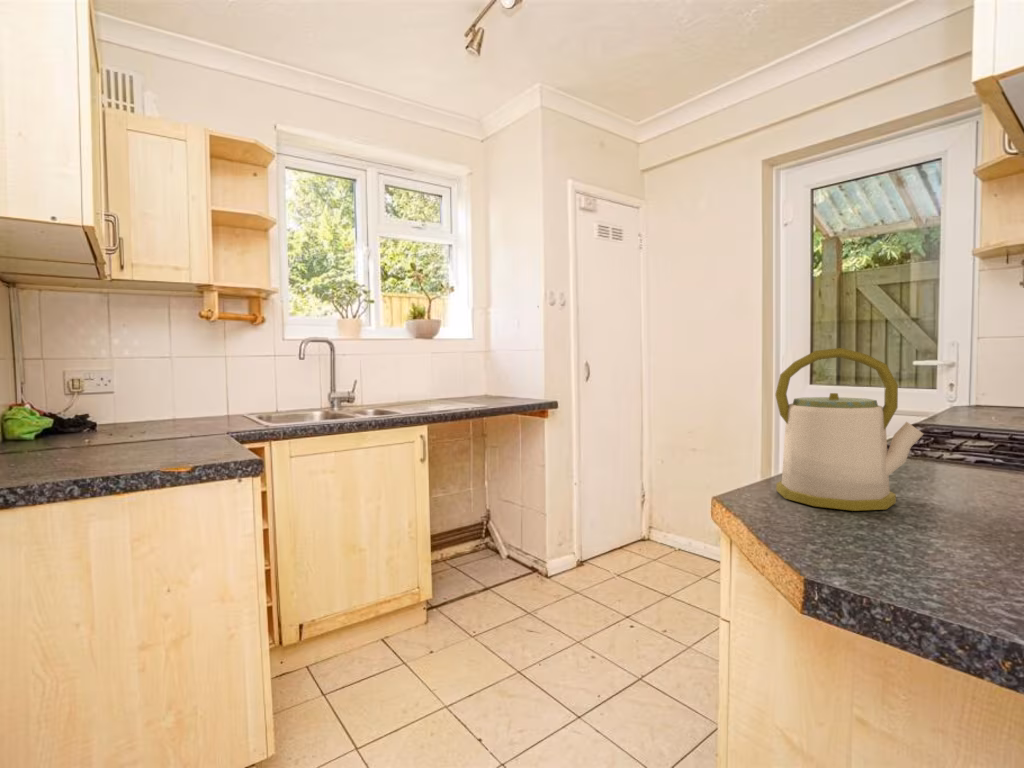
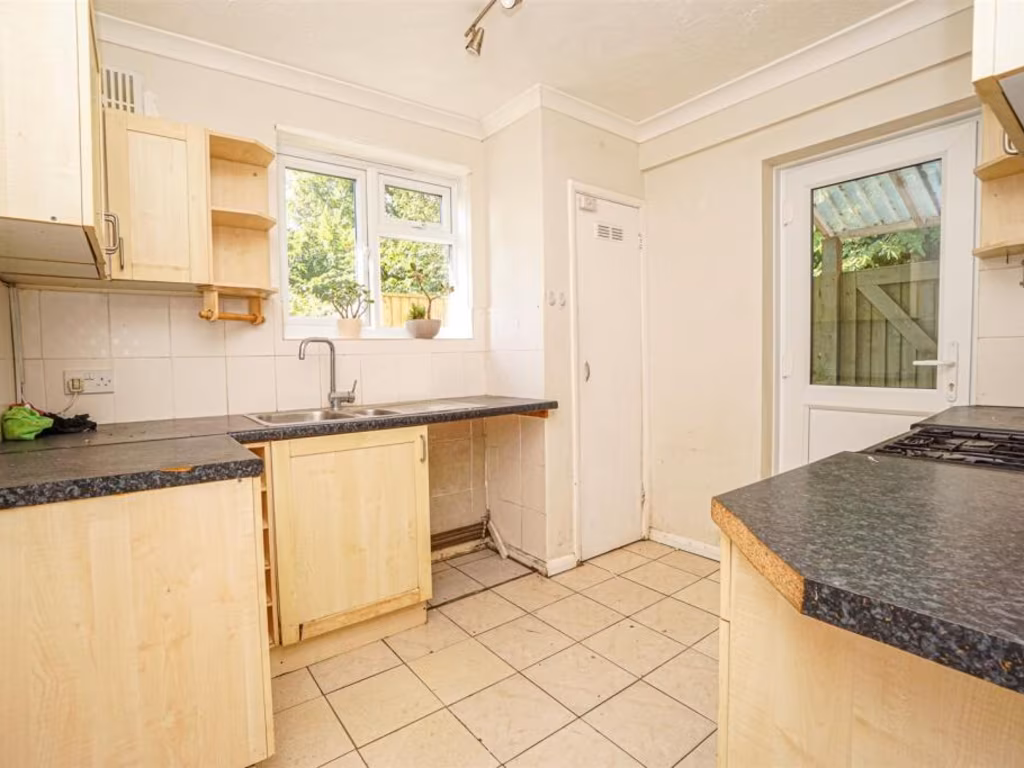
- kettle (845, 423)
